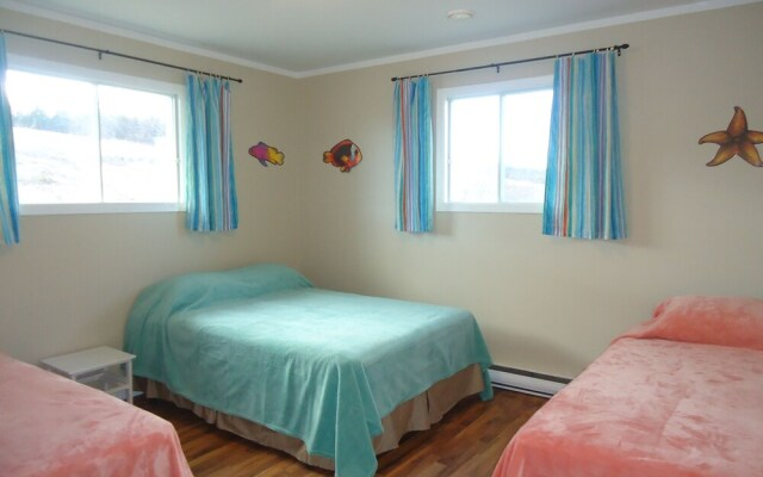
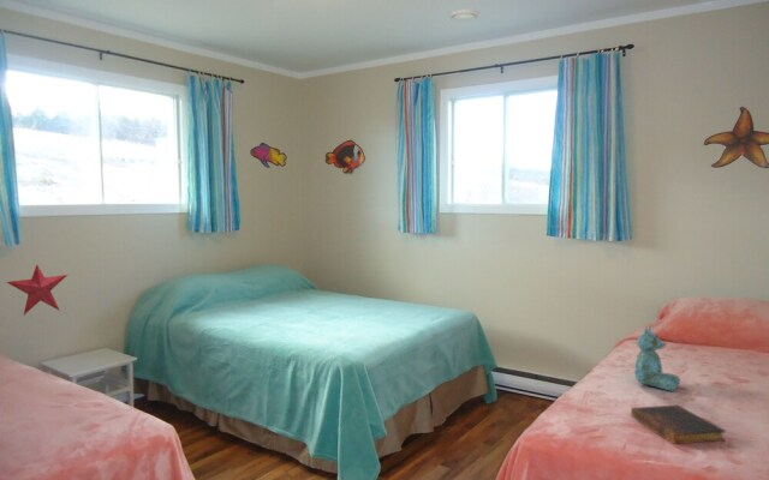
+ book (675, 424)
+ stuffed bear (656, 355)
+ decorative star (38, 288)
